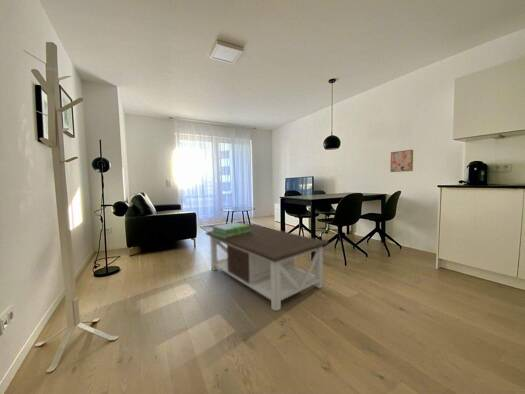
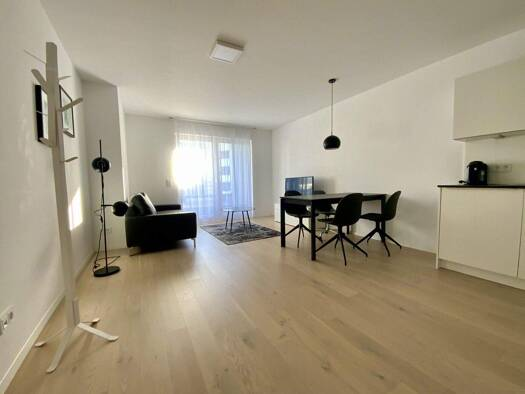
- wall art (401, 161)
- coffee table (261, 256)
- stack of books (231, 229)
